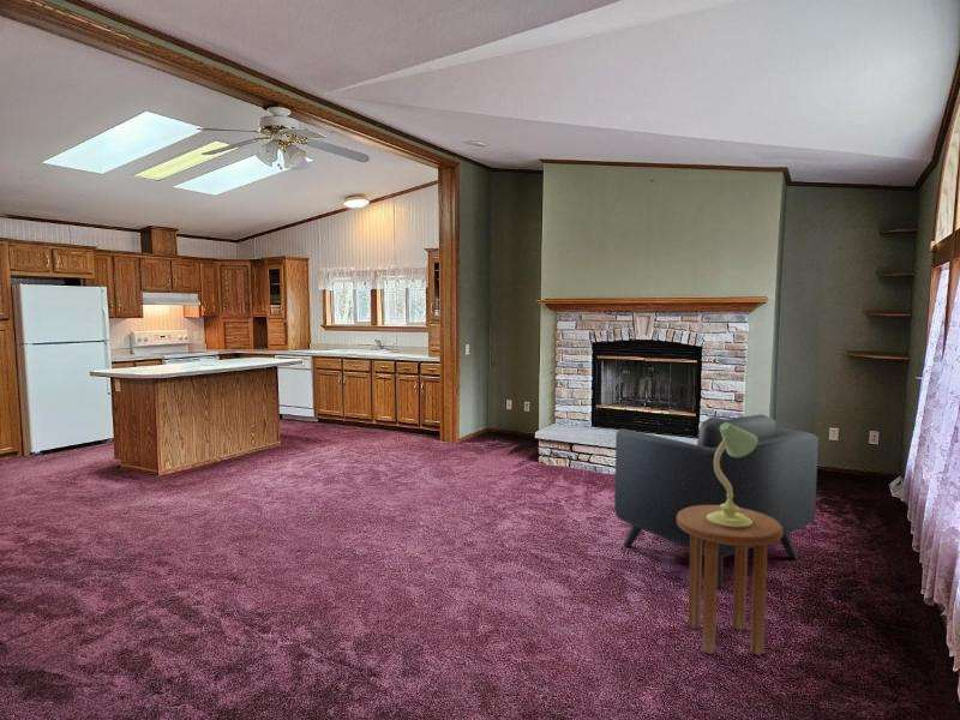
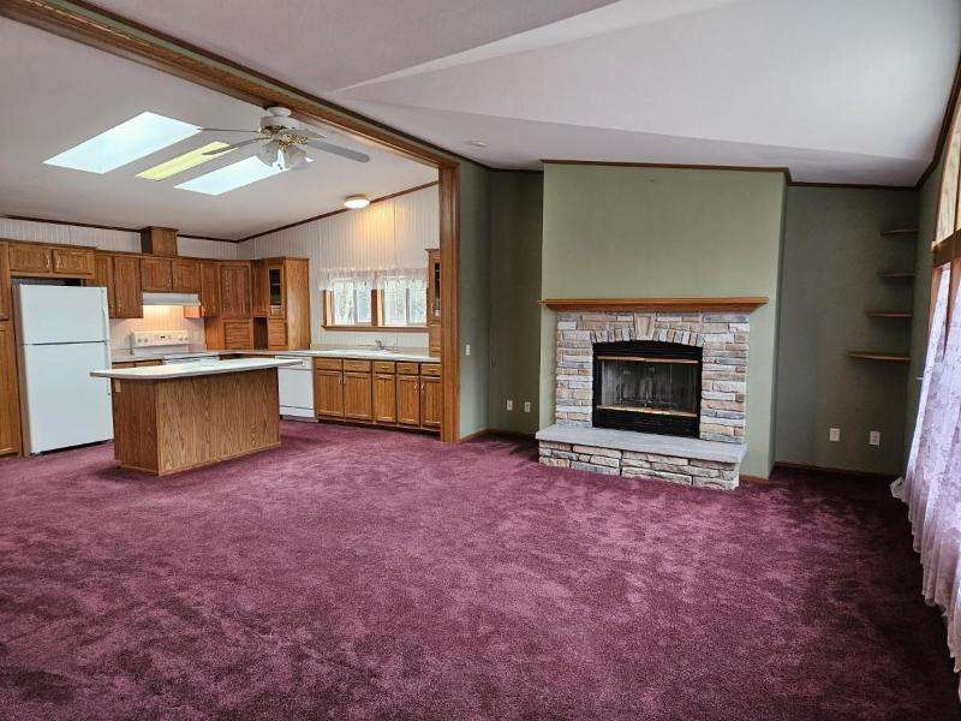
- side table (734, 580)
- armchair (710, 484)
- table lamp (724, 475)
